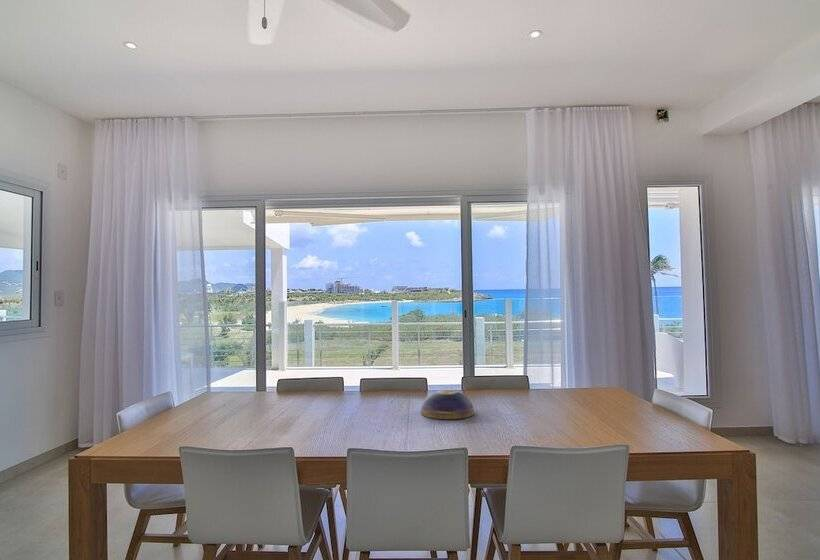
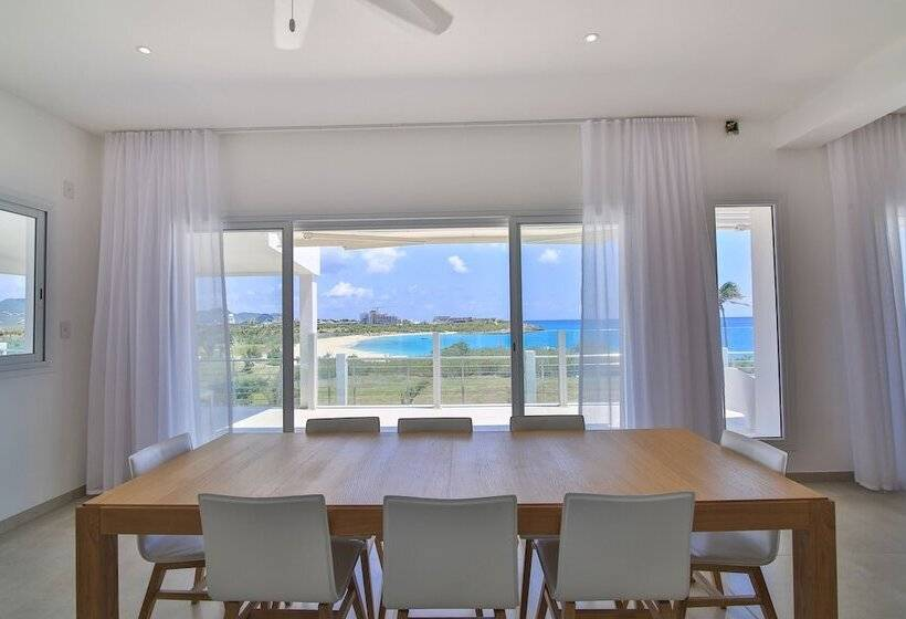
- decorative bowl (447, 401)
